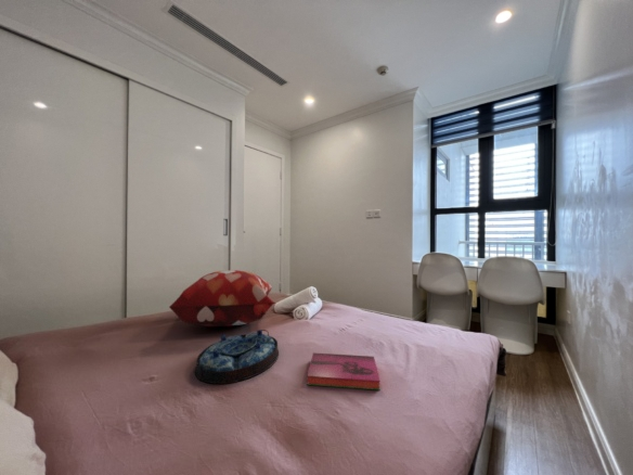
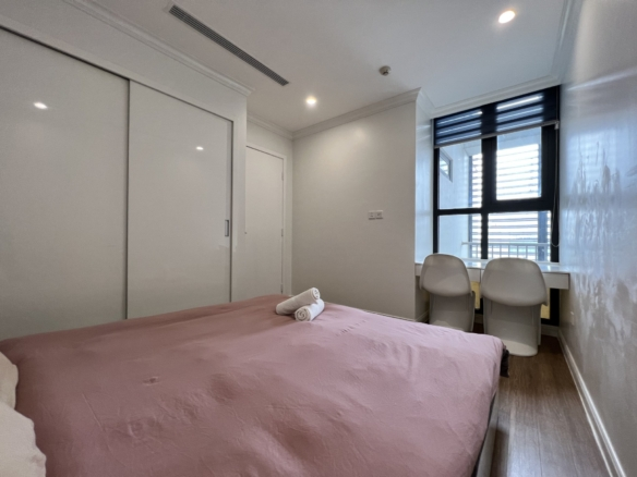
- decorative pillow (230, 295)
- serving tray (240, 348)
- hardback book (343, 369)
